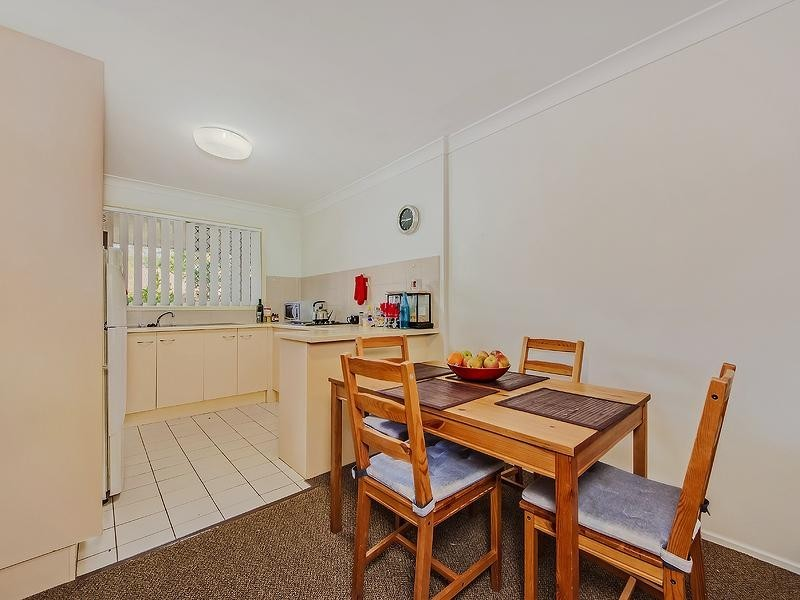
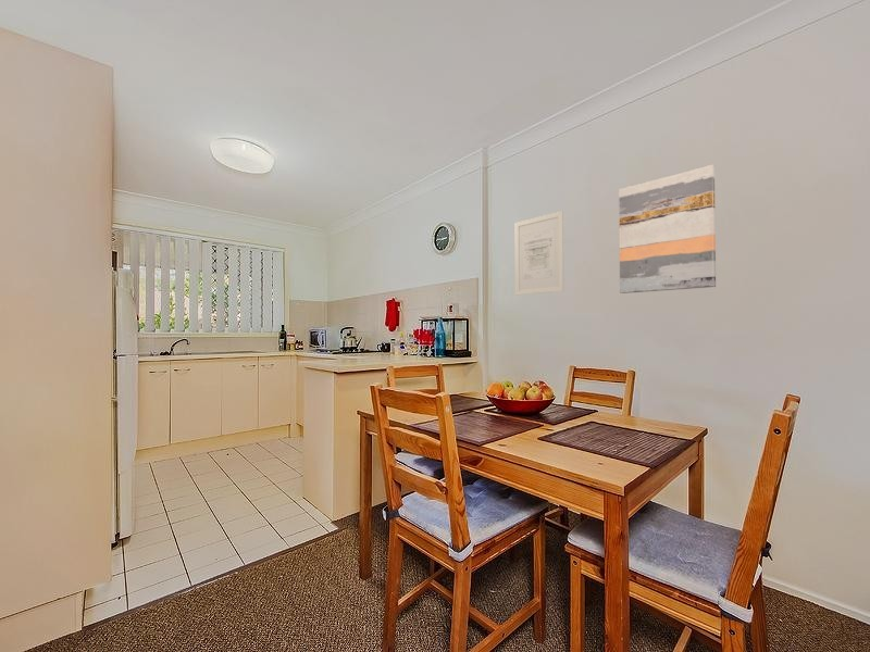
+ wall art (537, 255)
+ wall art (663, 234)
